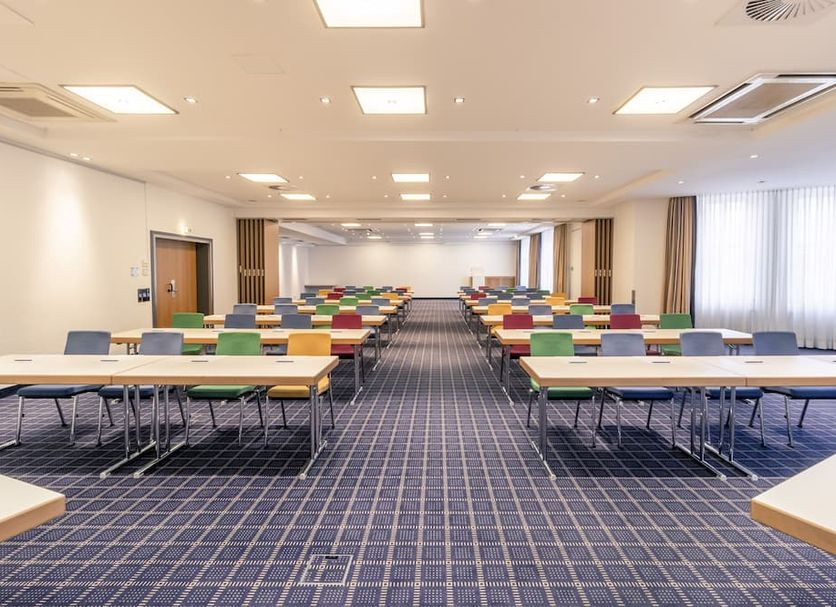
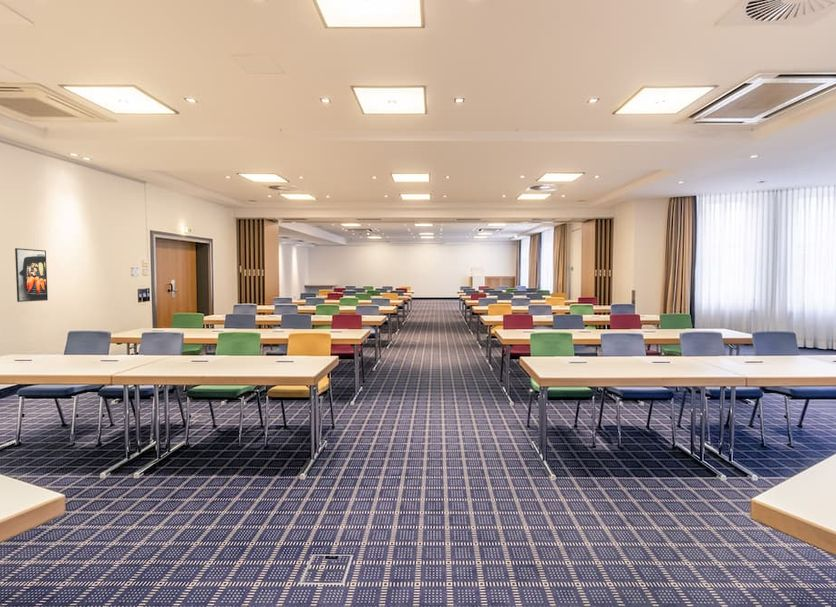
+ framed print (32, 275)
